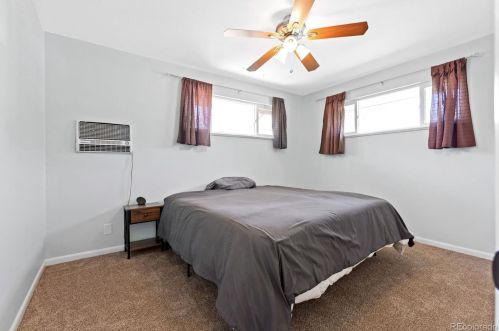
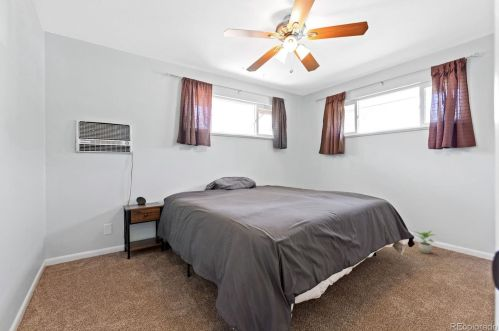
+ potted plant (425, 240)
